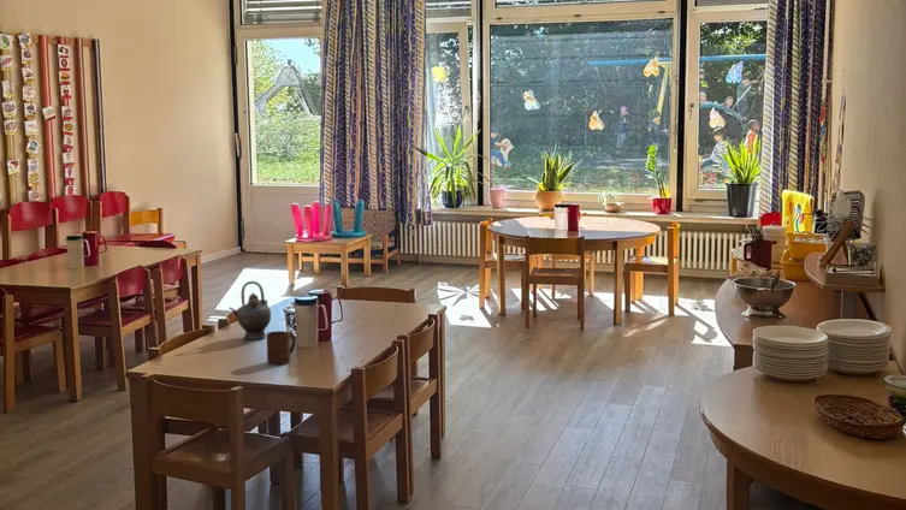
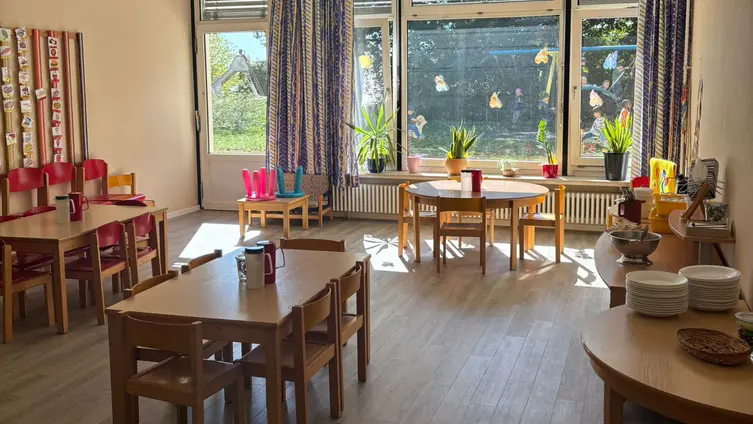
- teapot (249, 309)
- cup (280, 346)
